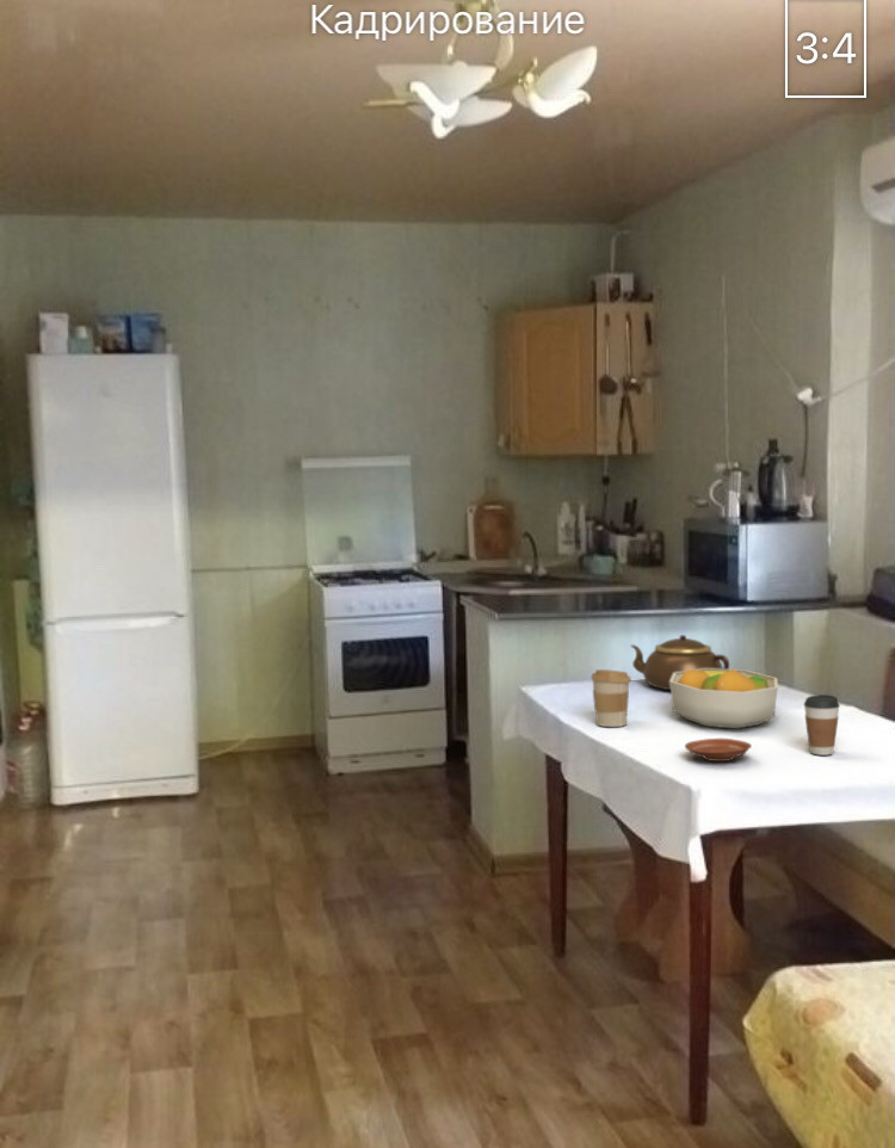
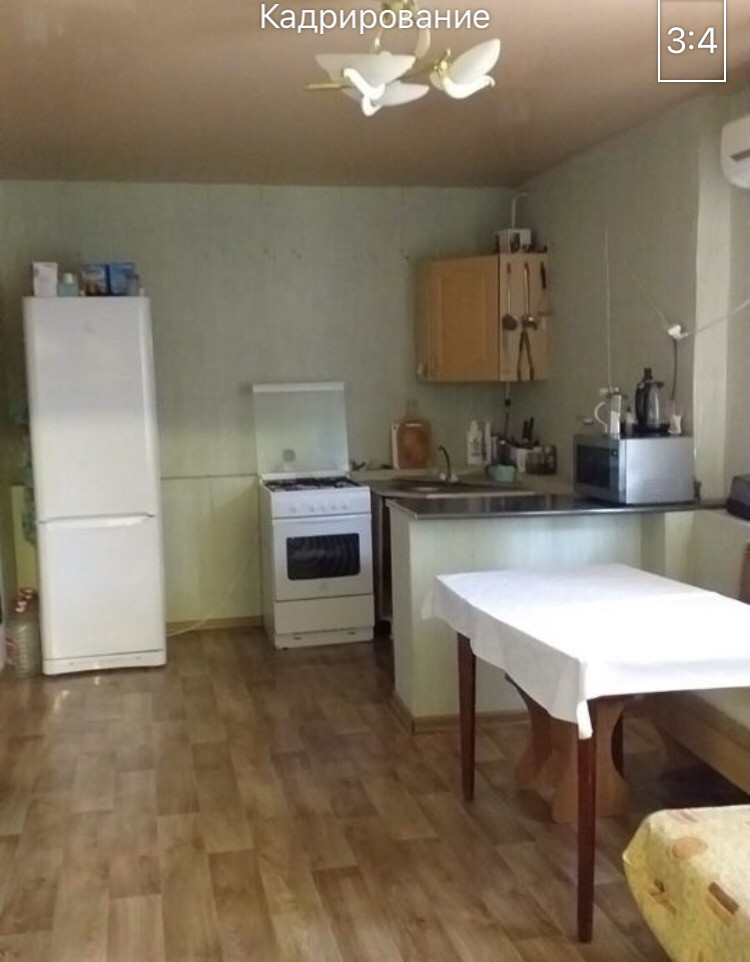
- coffee cup (821, 724)
- teapot (680, 661)
- plate (717, 751)
- fruit bowl (723, 690)
- coffee cup (611, 696)
